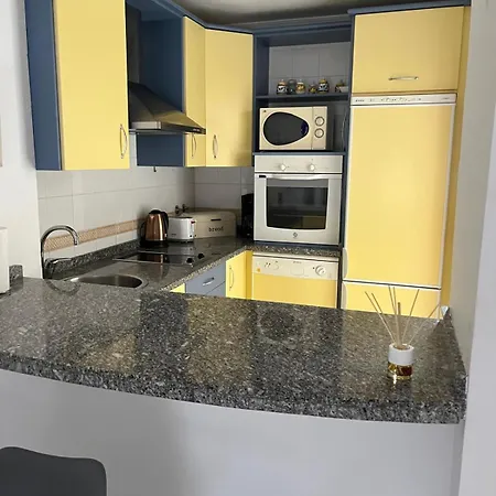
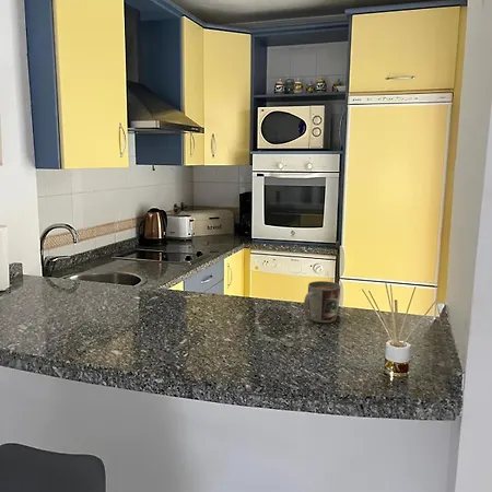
+ mug (319, 303)
